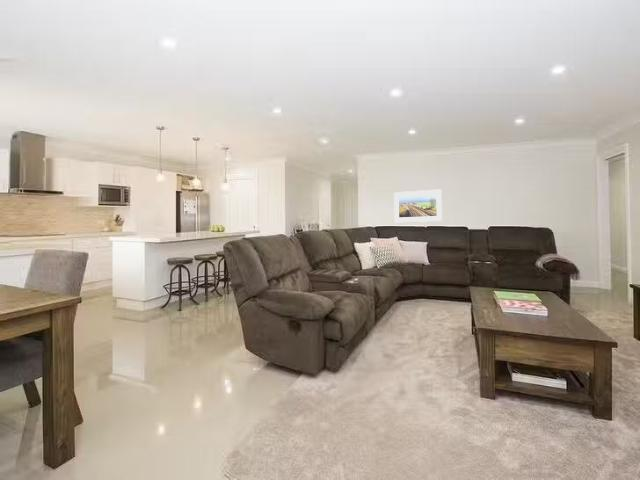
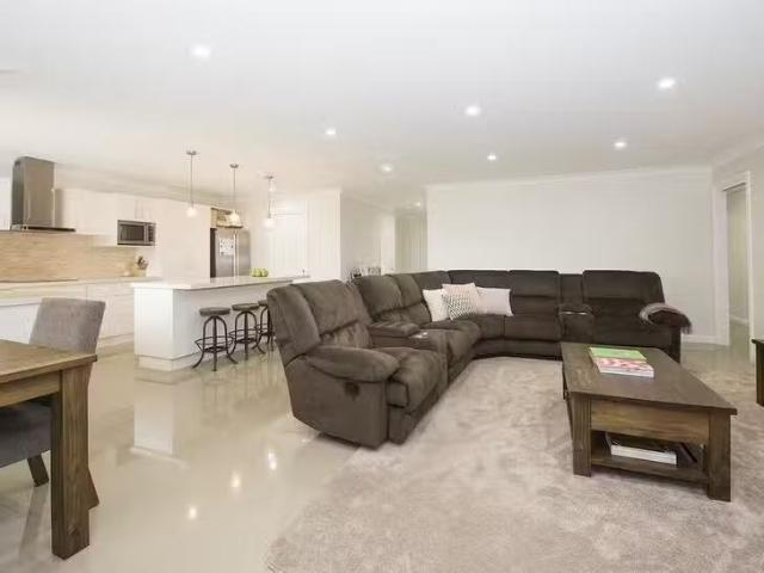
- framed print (417, 206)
